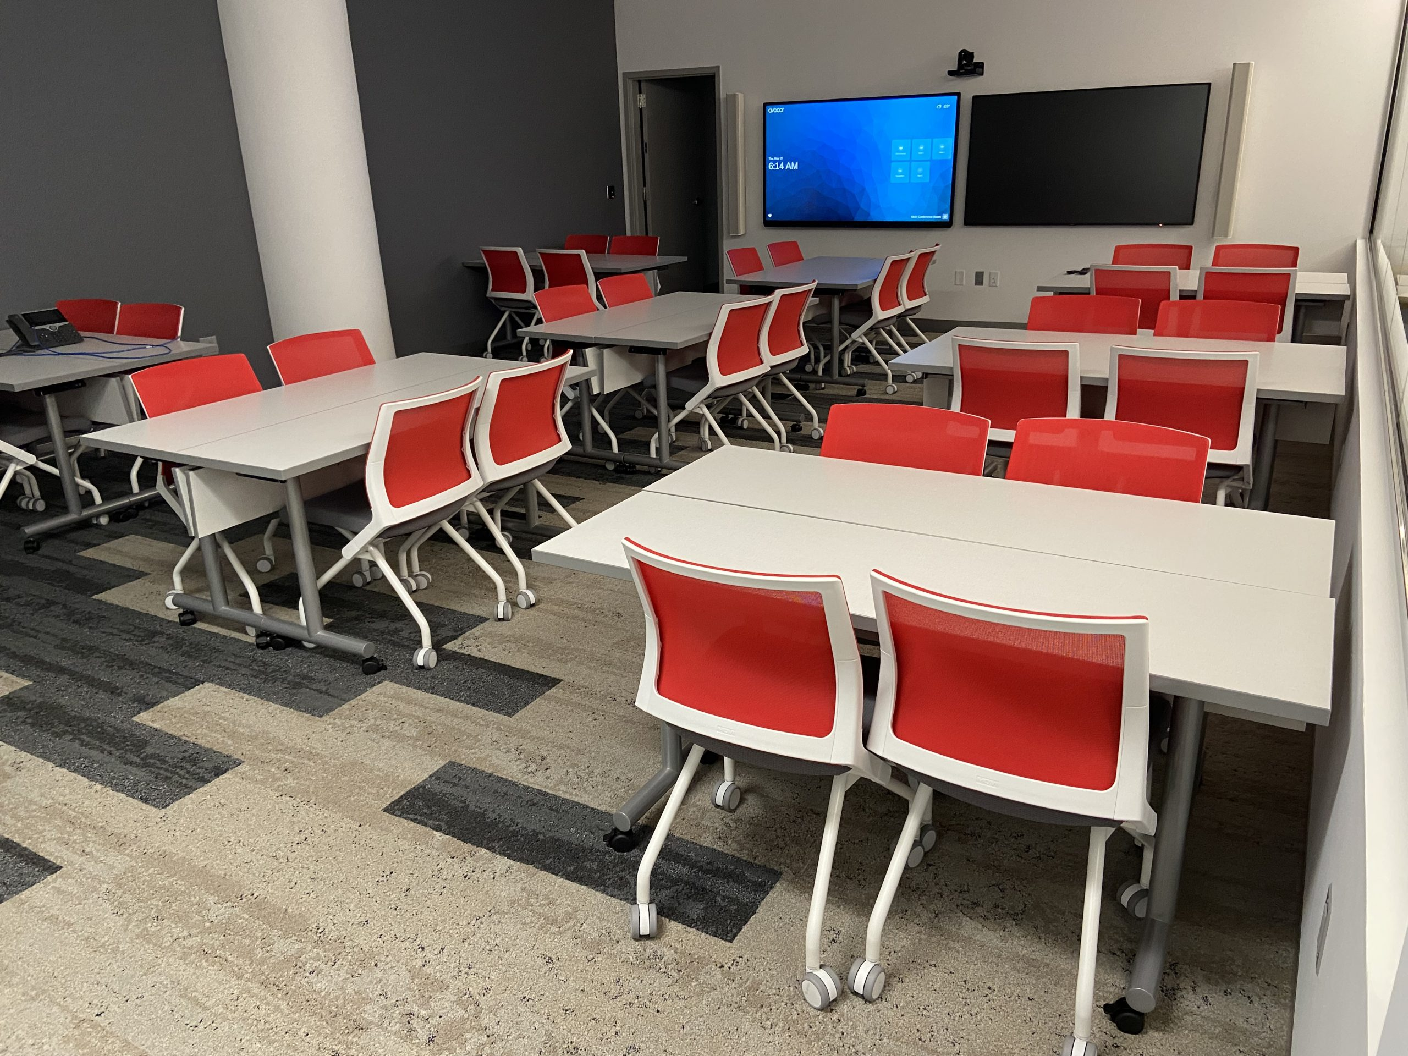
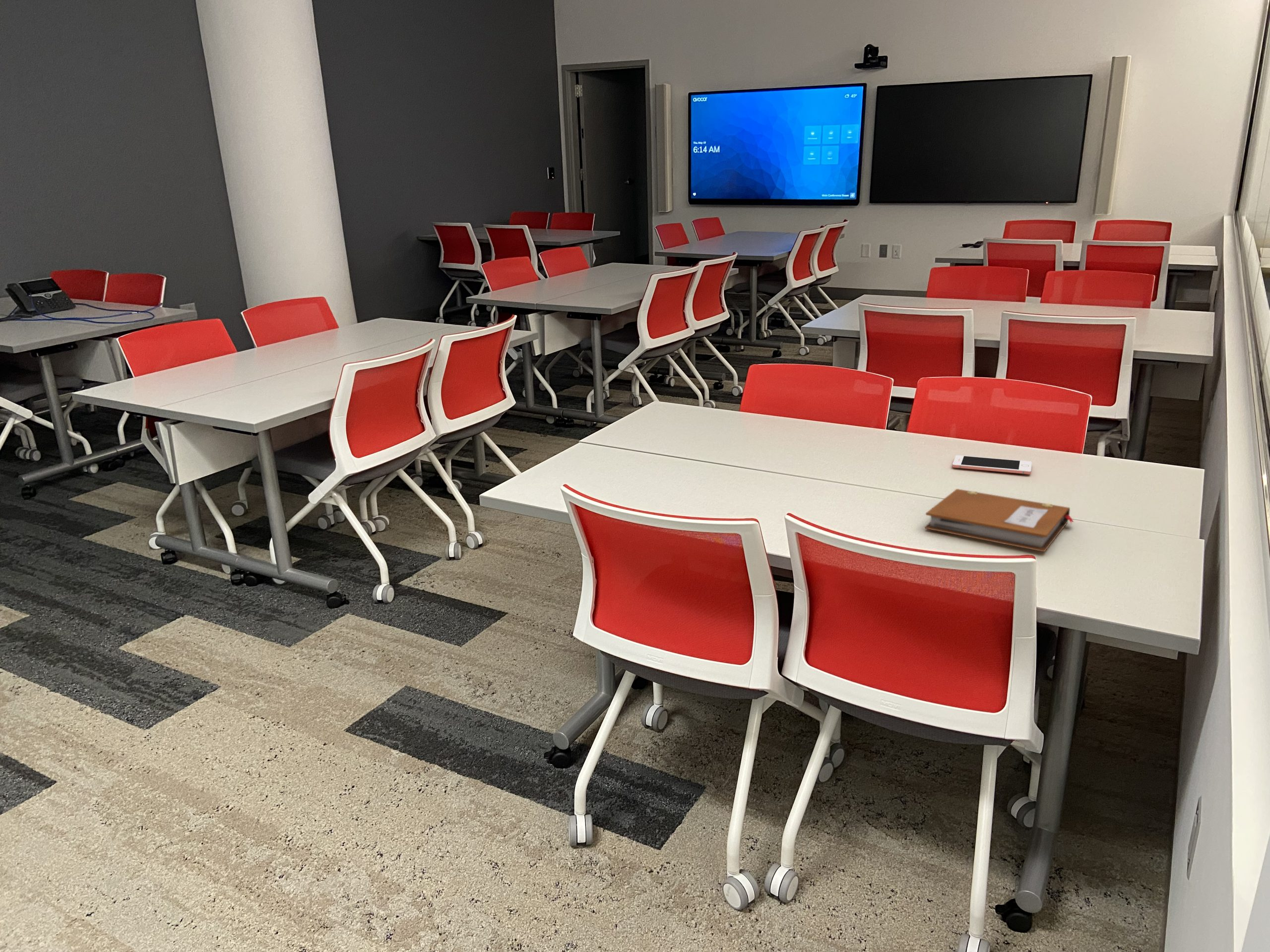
+ cell phone (992, 464)
+ notebook (1001, 518)
